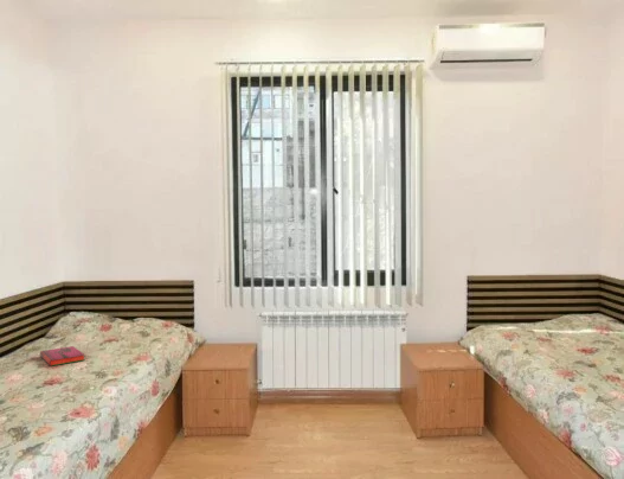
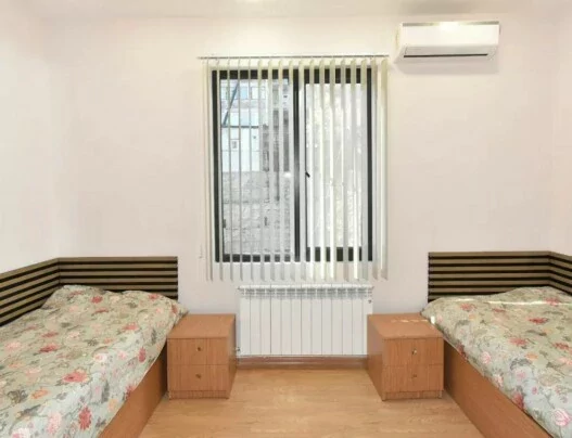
- hardback book (62, 355)
